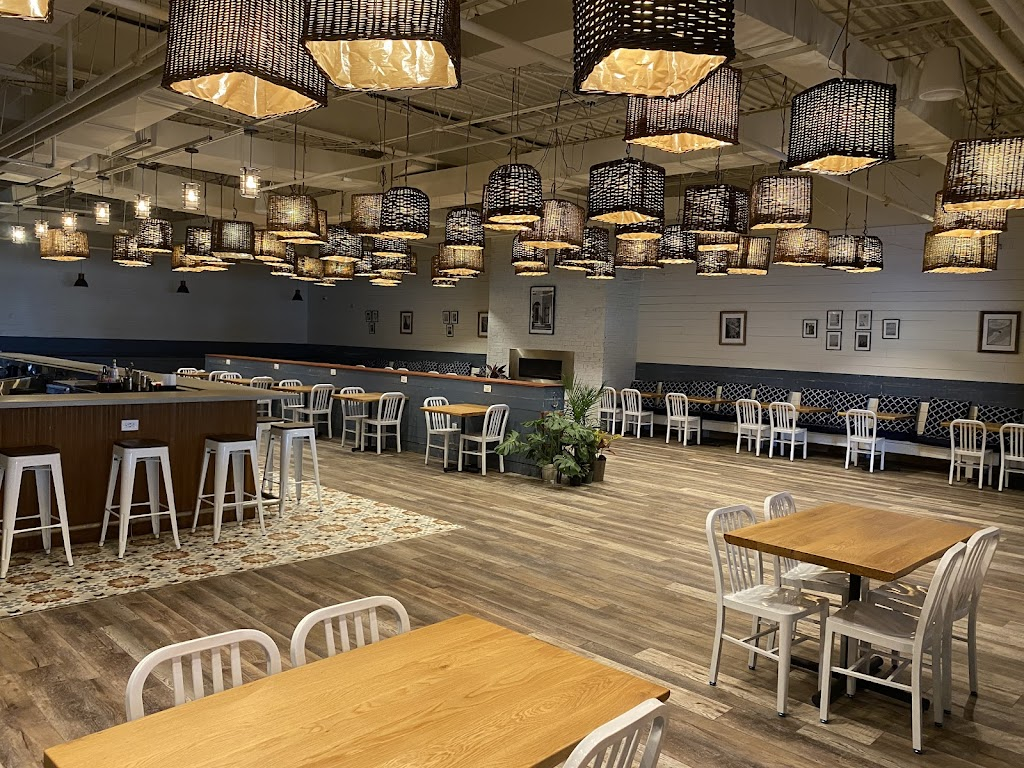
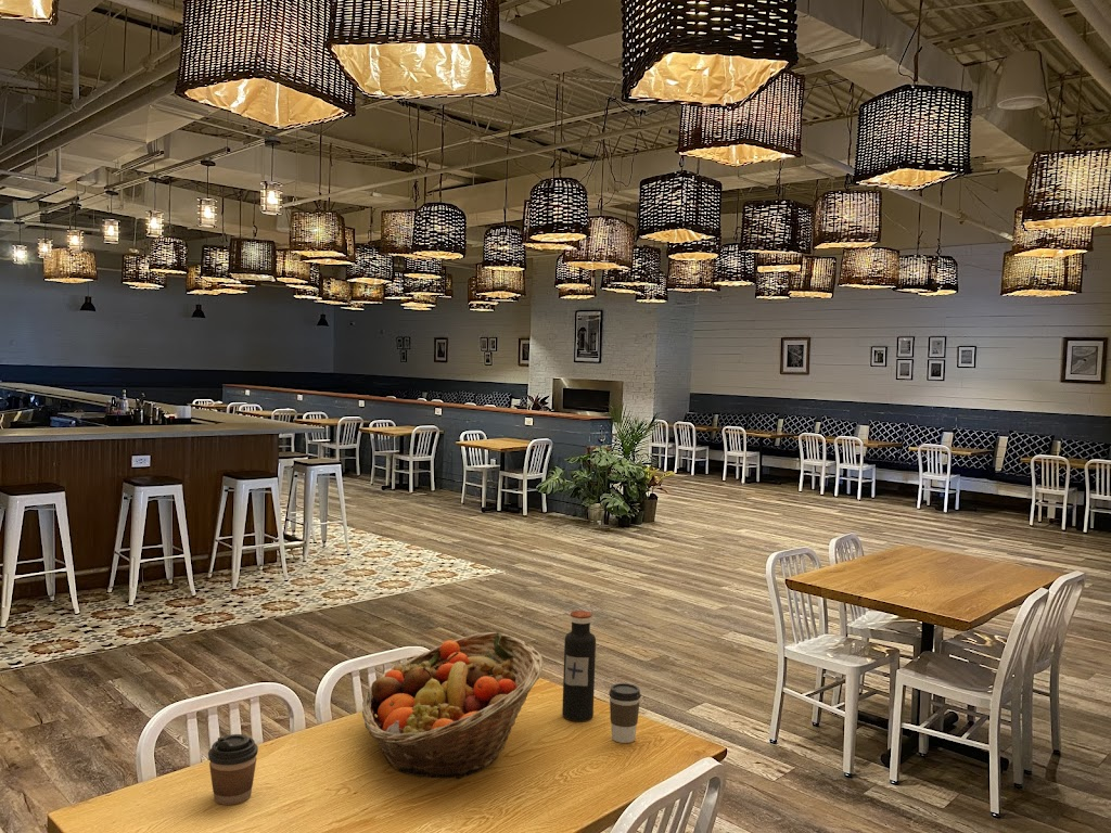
+ water bottle (579, 664)
+ fruit basket (451, 697)
+ coffee cup (232, 766)
+ coffee cup (624, 713)
